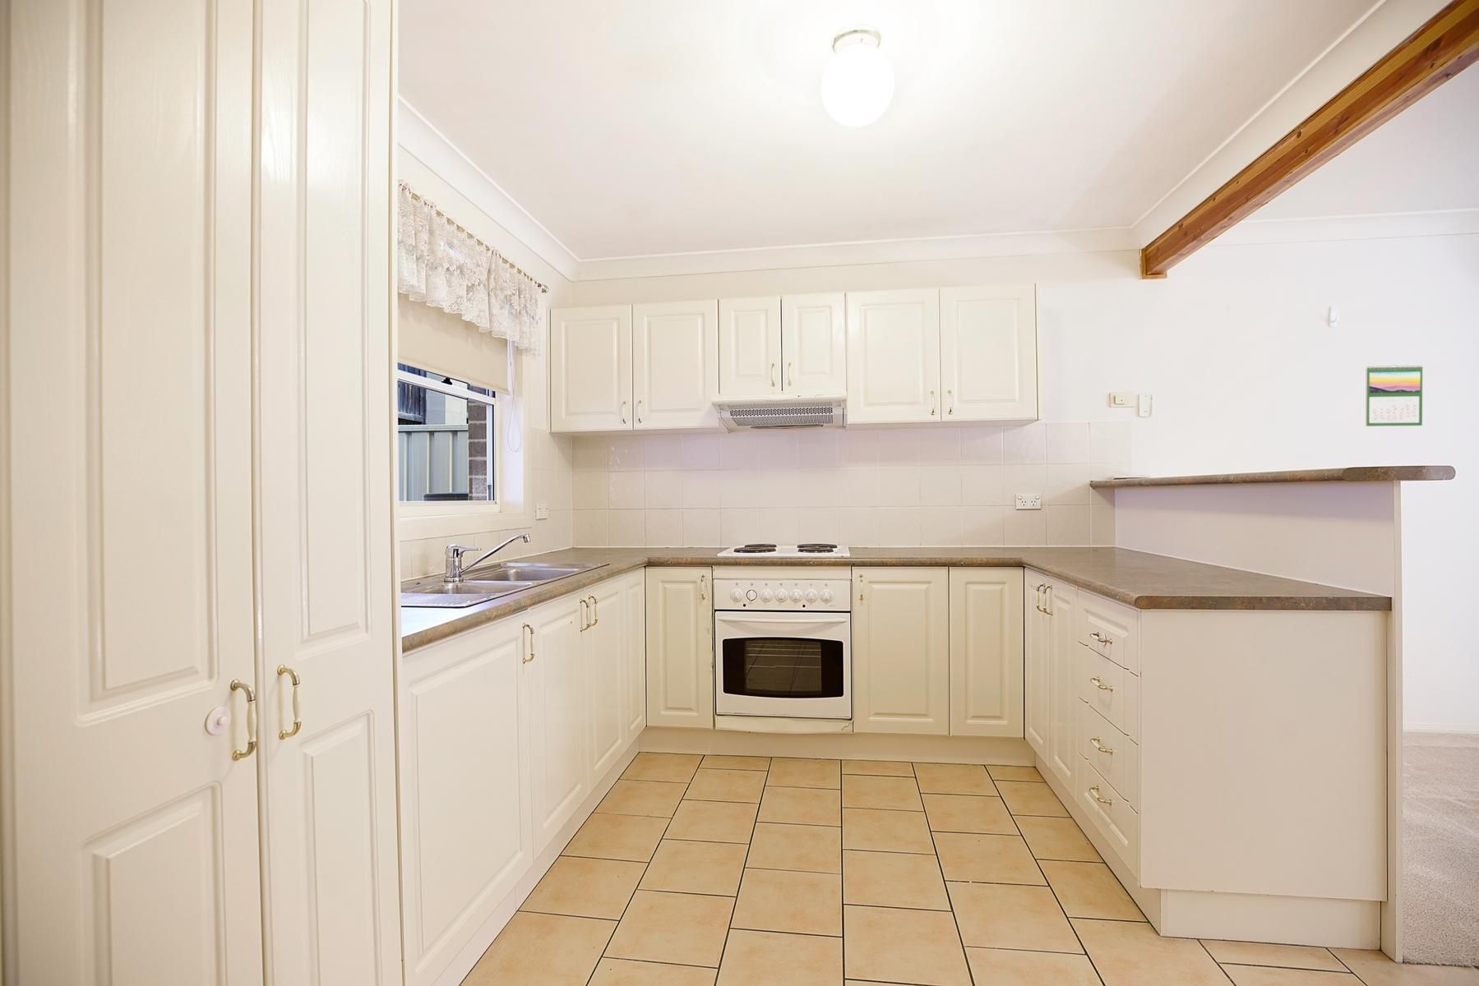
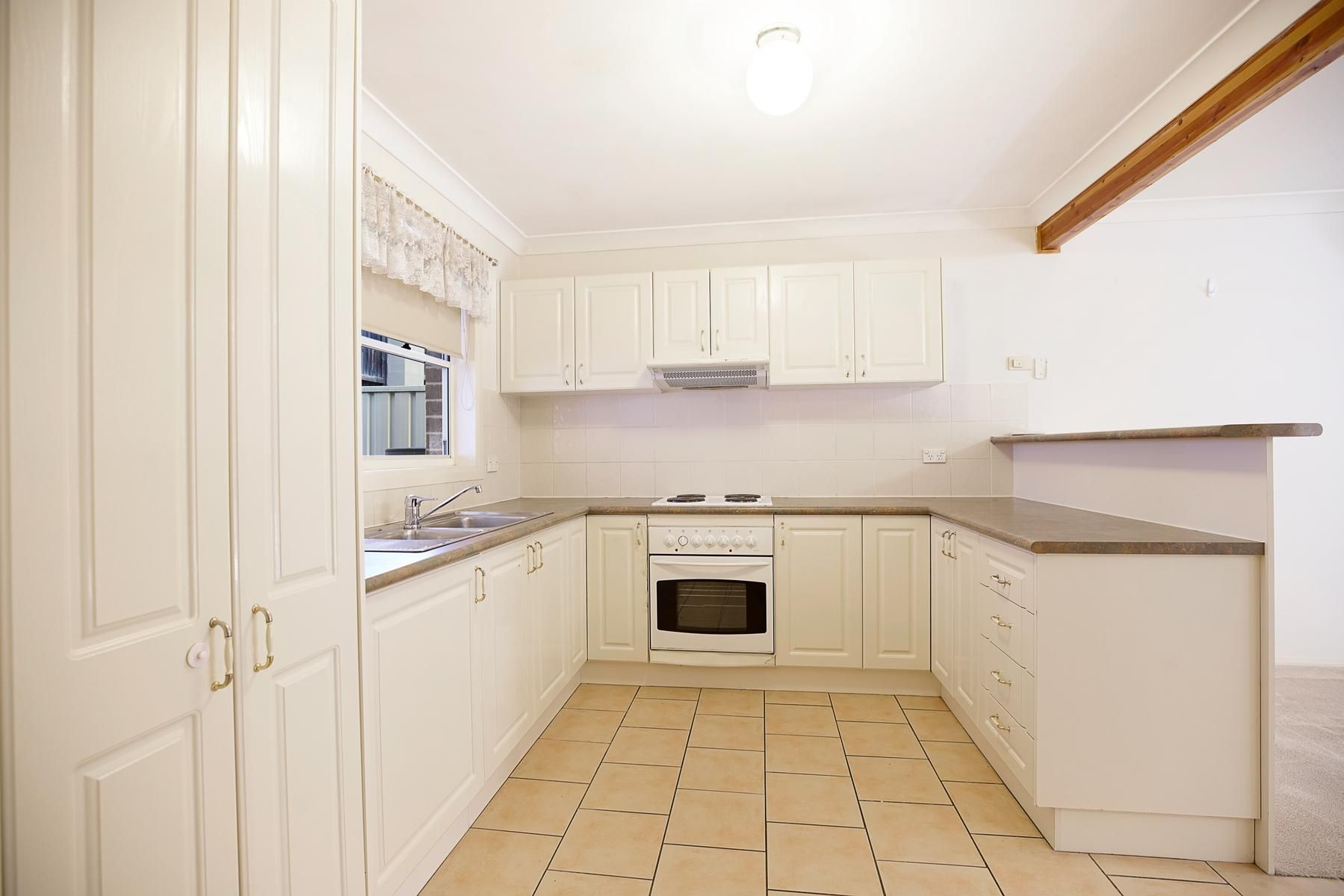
- calendar (1393, 394)
